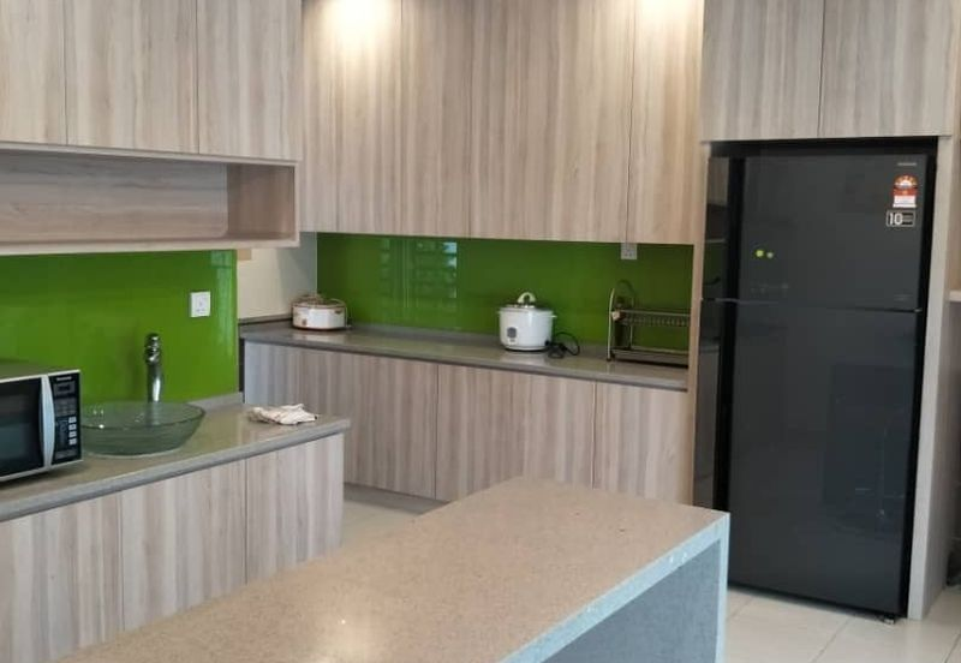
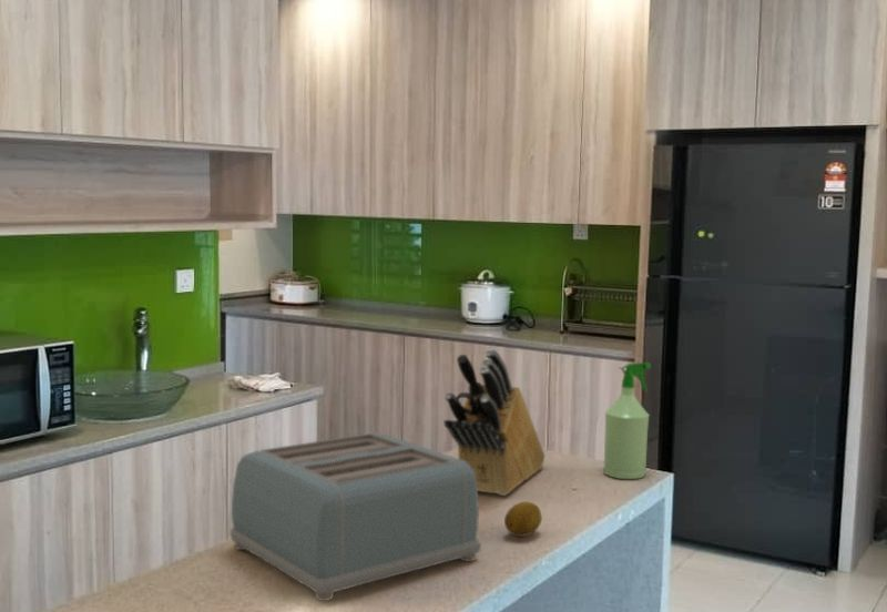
+ fruit (522, 519)
+ knife block (497, 414)
+ spray bottle (626, 419)
+ toaster (363, 502)
